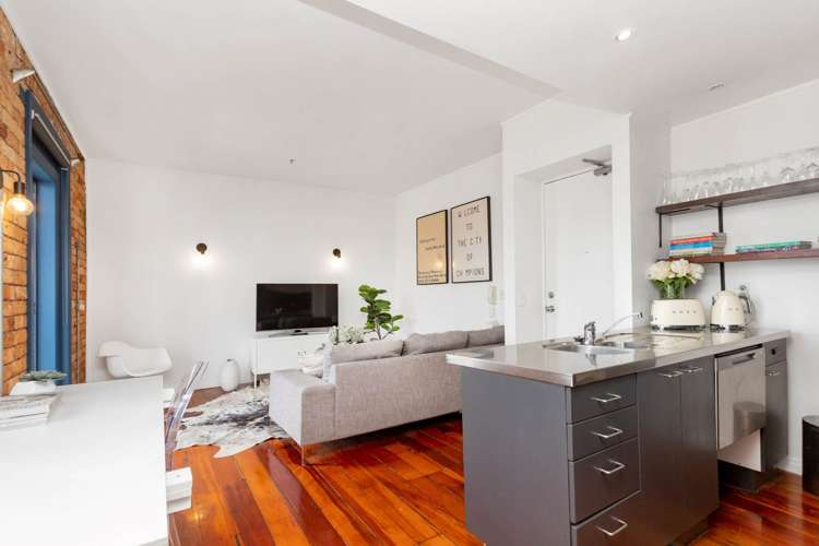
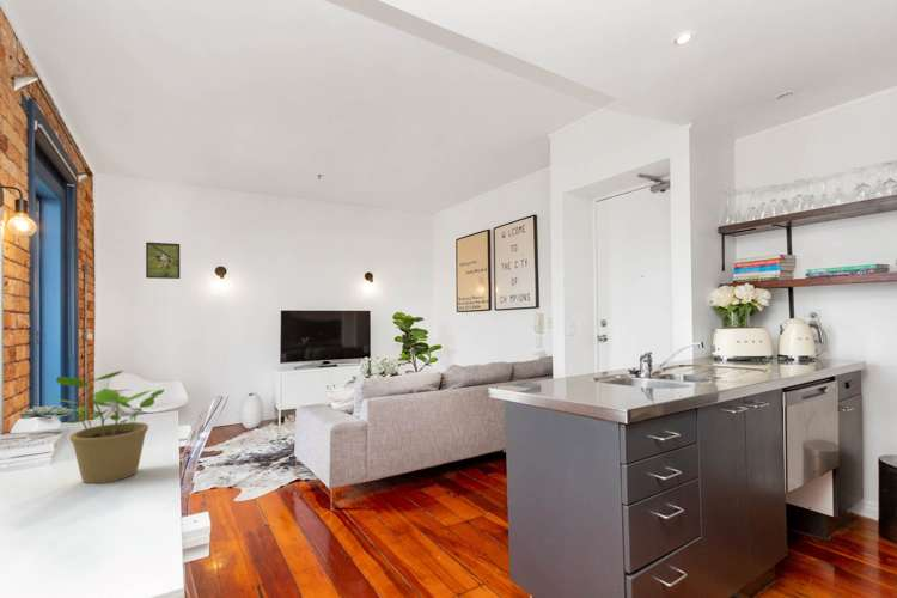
+ potted plant (103, 421)
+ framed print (163, 260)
